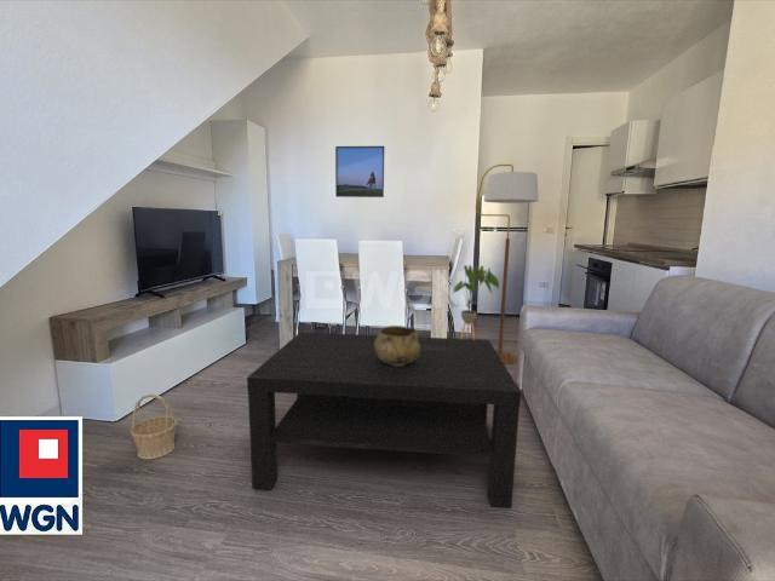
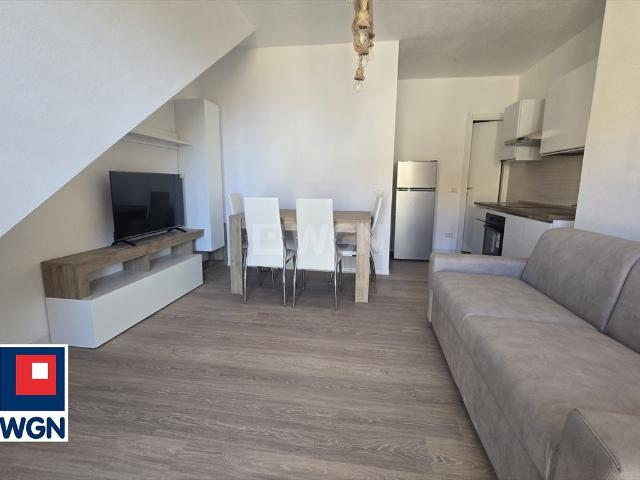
- floor lamp (504, 264)
- house plant (472, 301)
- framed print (360, 172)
- basket (154, 421)
- decorative bowl (397, 345)
- coffee table (386, 403)
